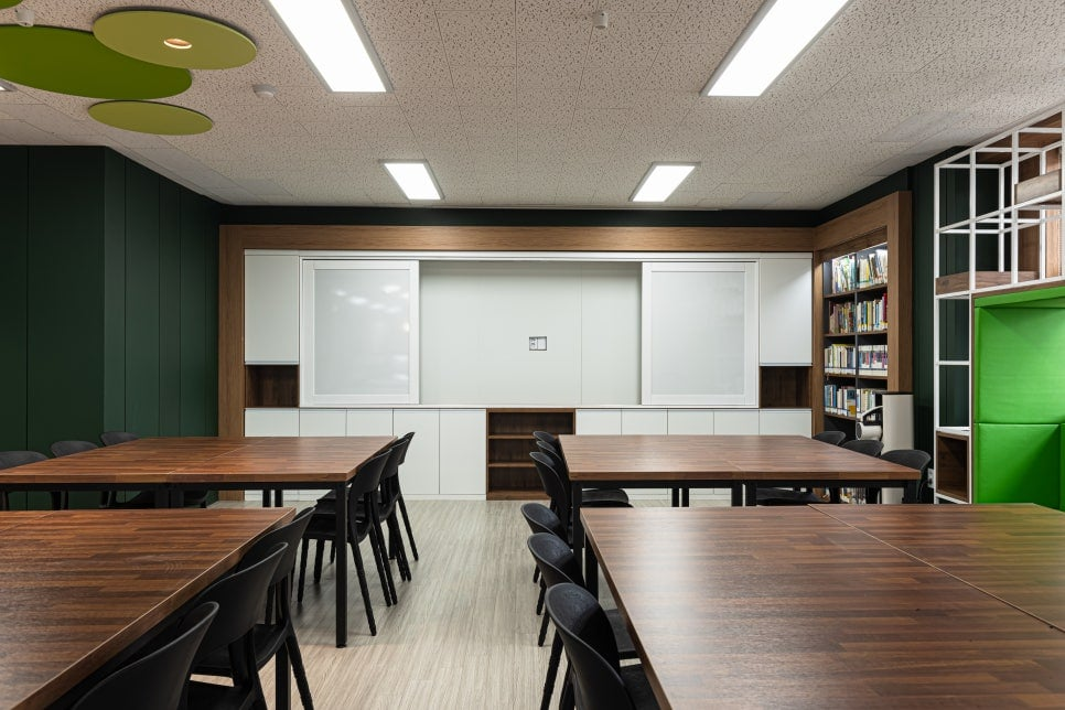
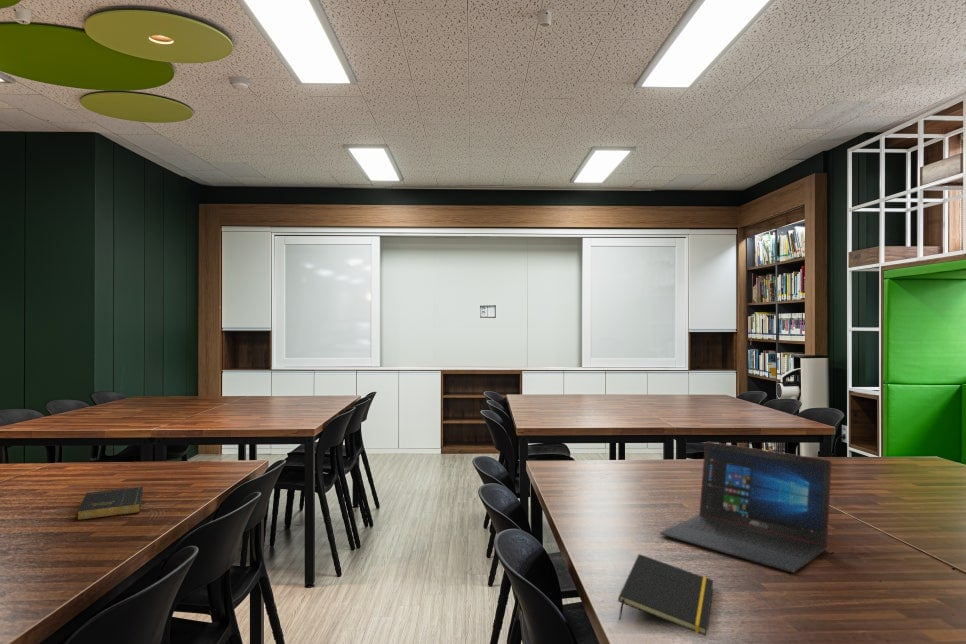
+ laptop (743, 498)
+ book (112, 501)
+ notepad (668, 590)
